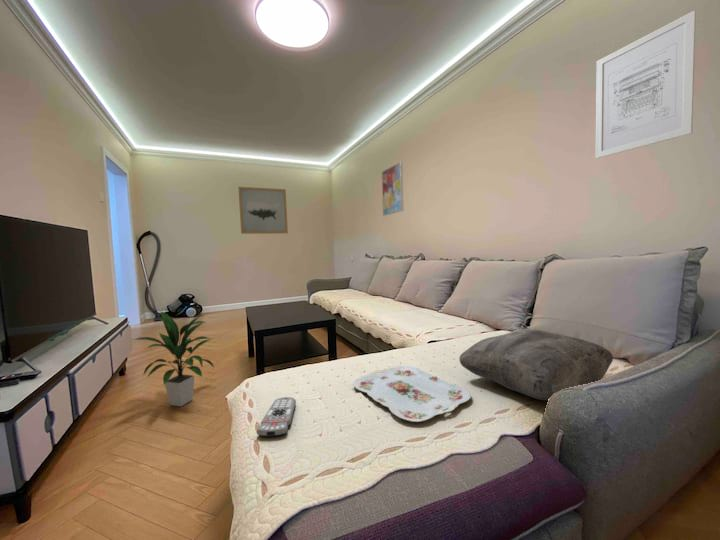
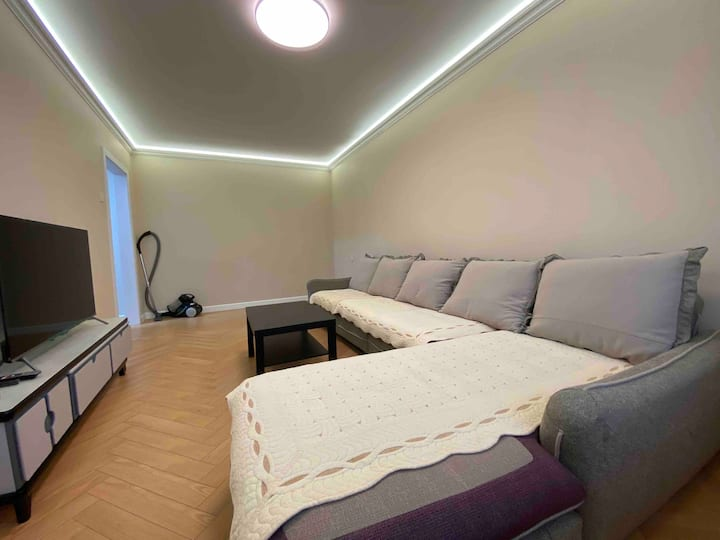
- wall art (392, 190)
- indoor plant (181, 356)
- cushion (534, 357)
- serving tray (408, 389)
- wall art (263, 211)
- remote control (279, 415)
- wall art (639, 93)
